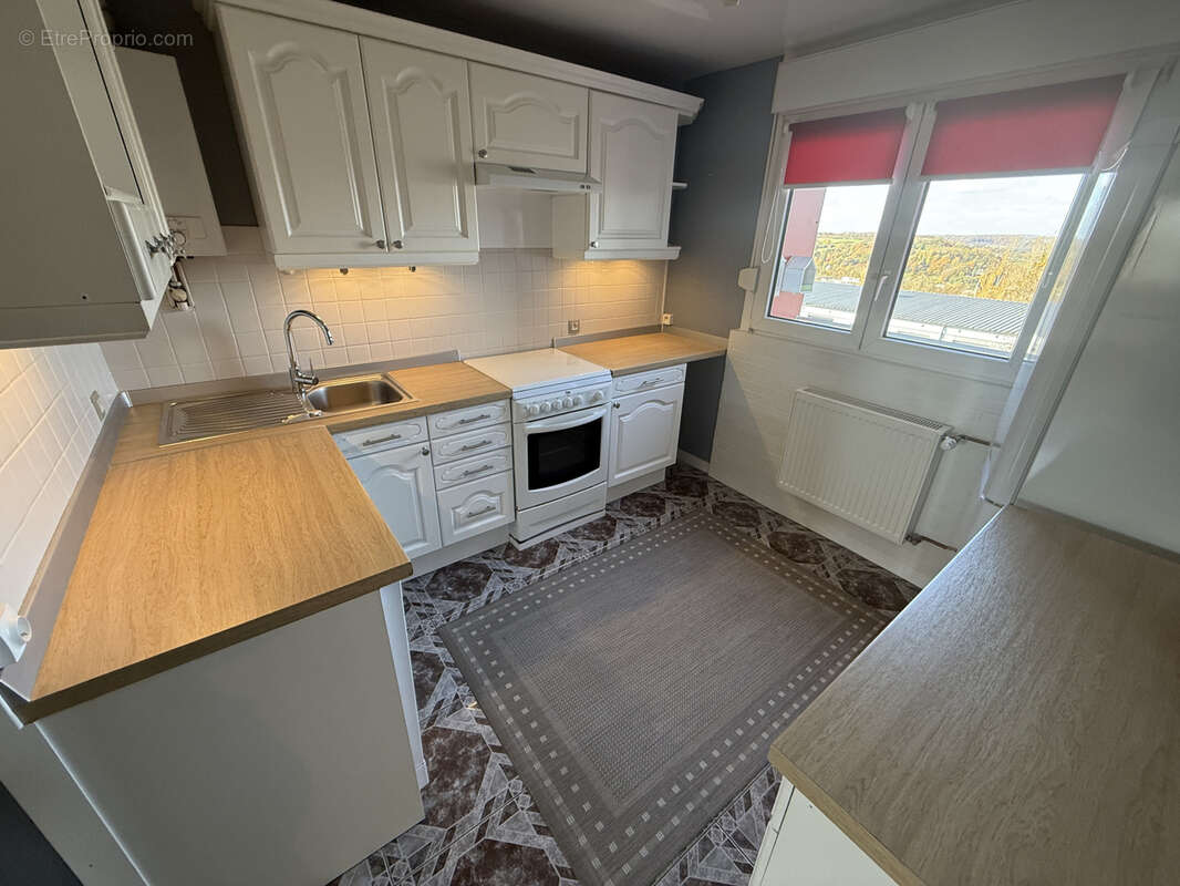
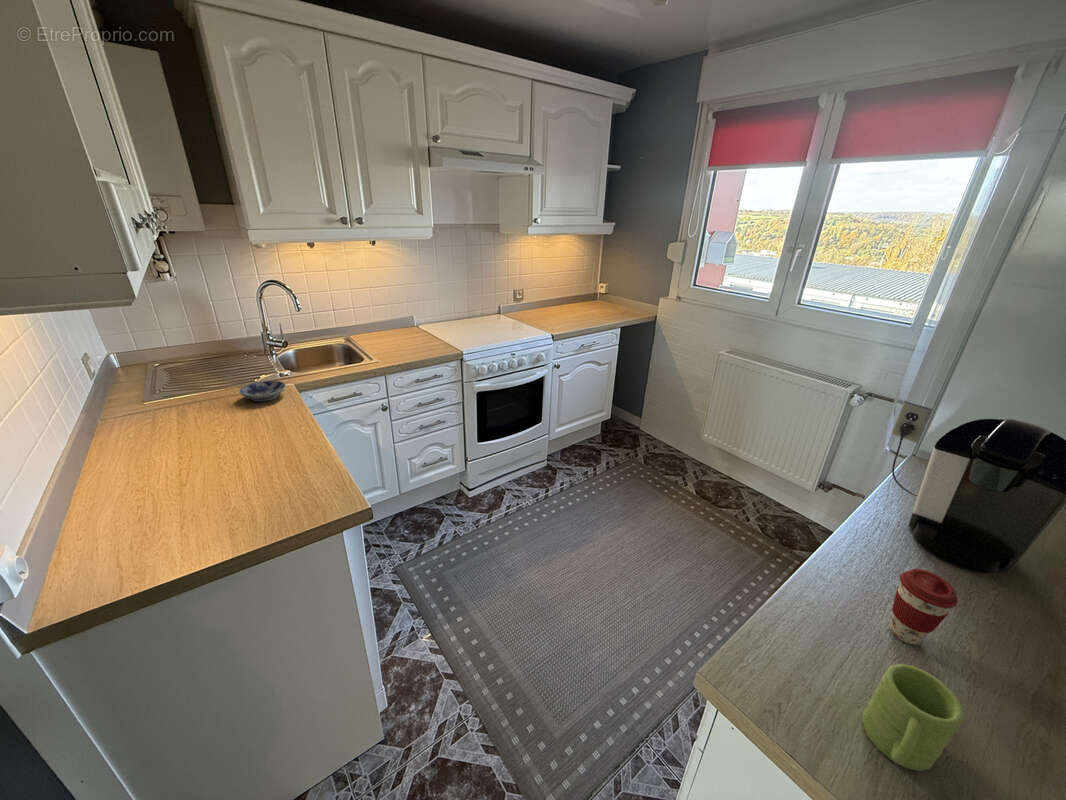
+ coffee maker (955, 474)
+ mug (907, 725)
+ coffee cup (917, 608)
+ bowl (264, 392)
